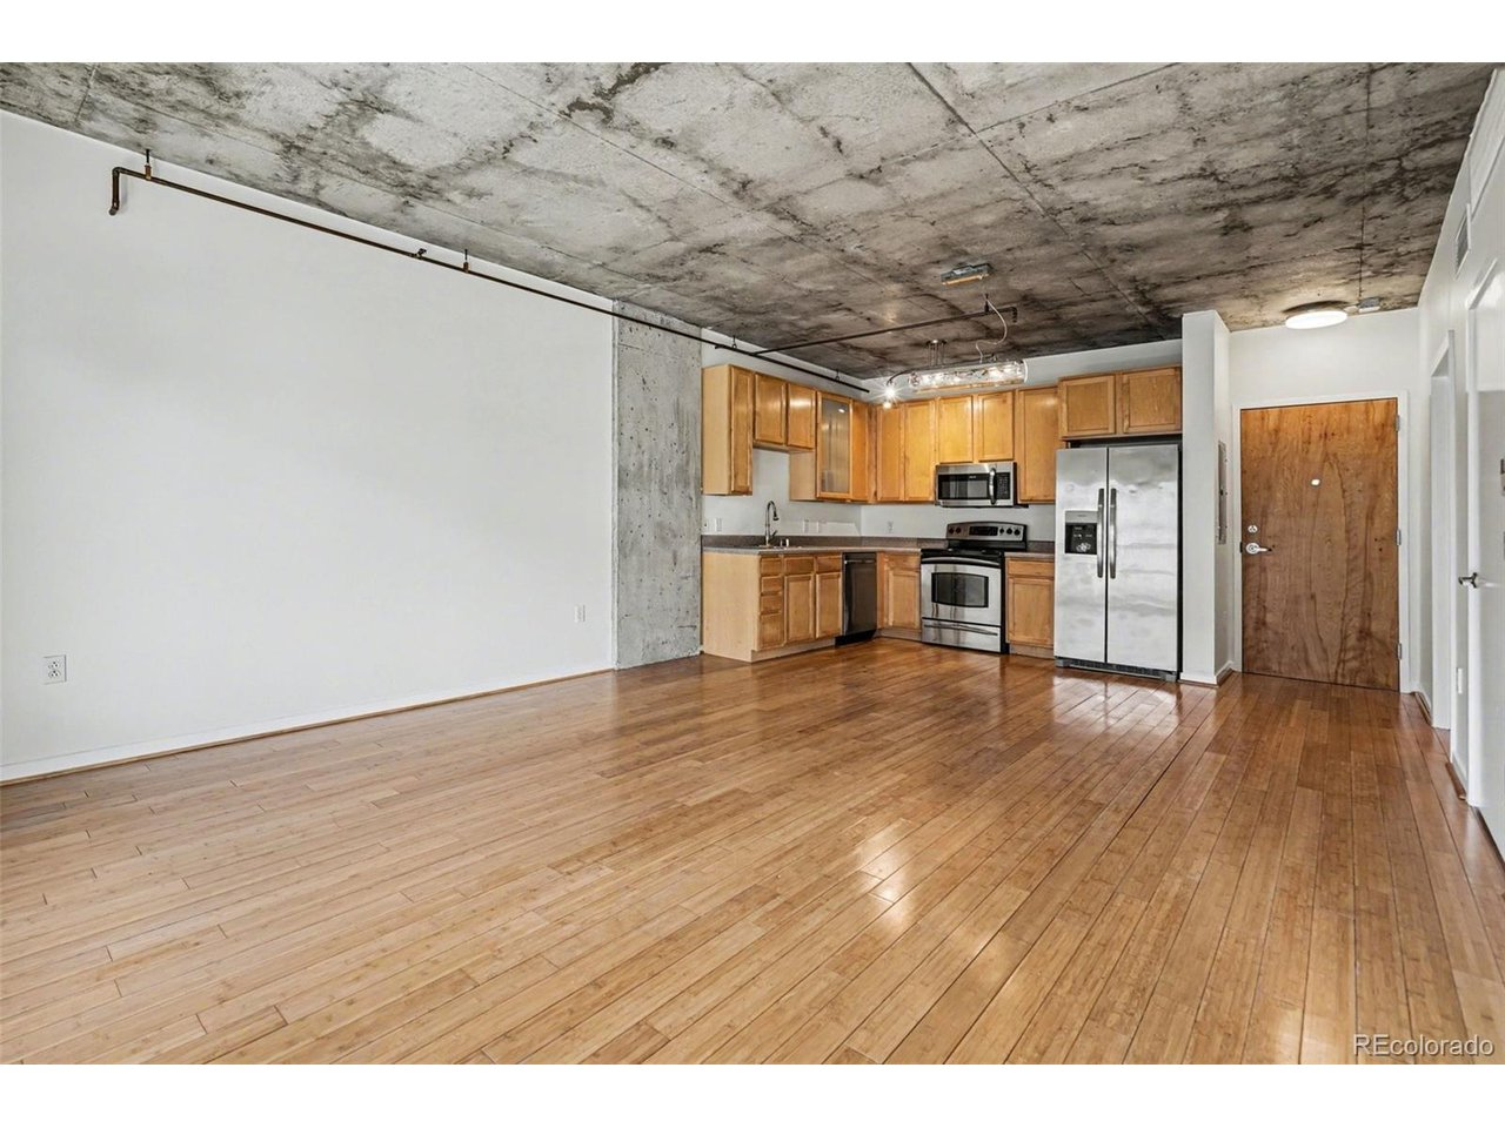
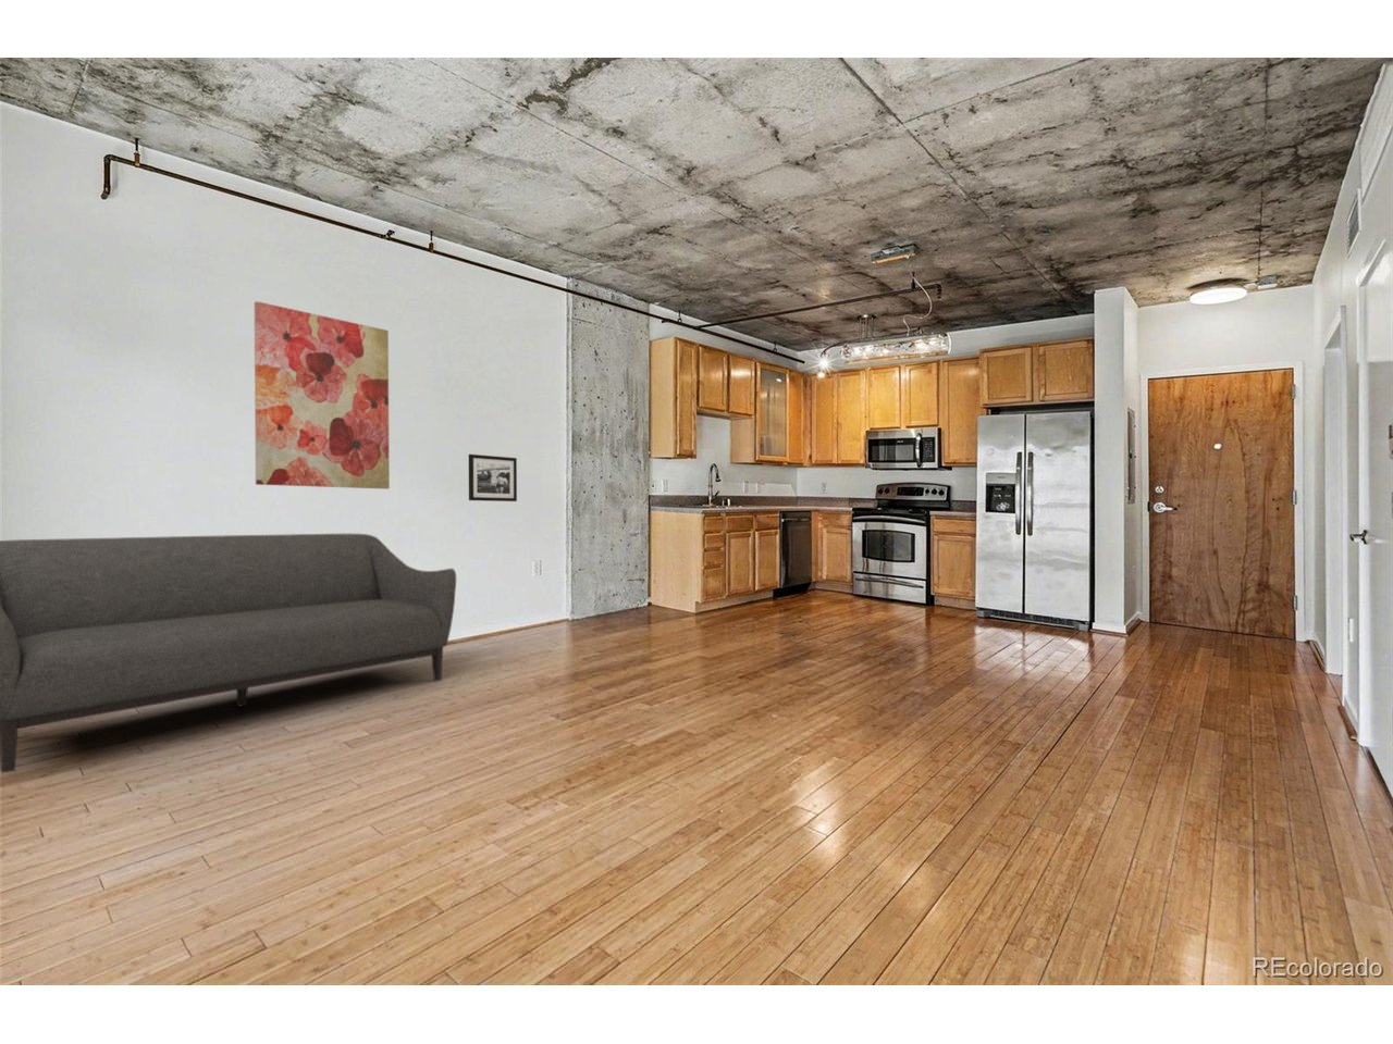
+ sofa (238, 620)
+ picture frame (492, 478)
+ wall art (327, 401)
